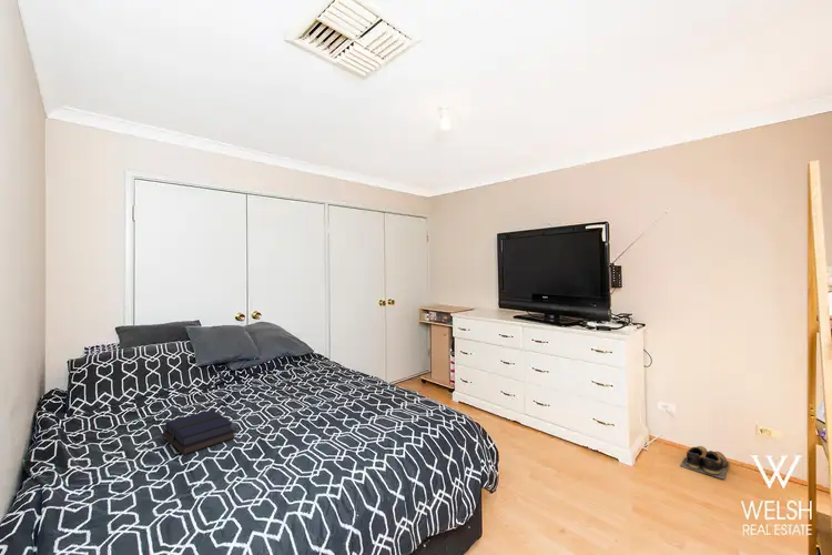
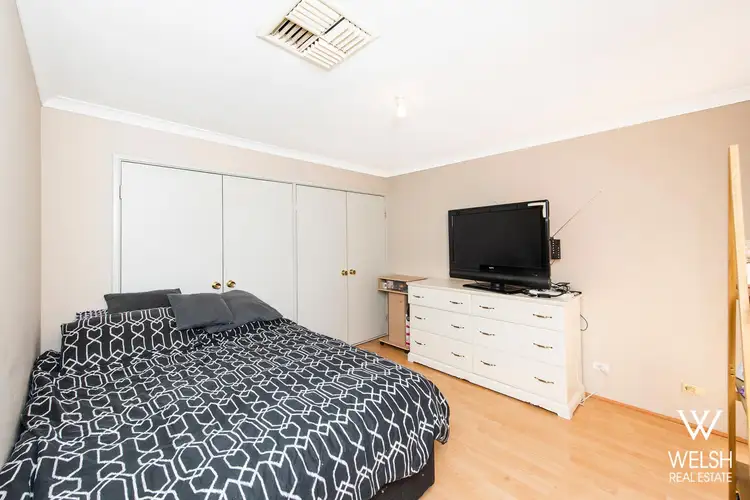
- book (199, 430)
- shoes (704, 456)
